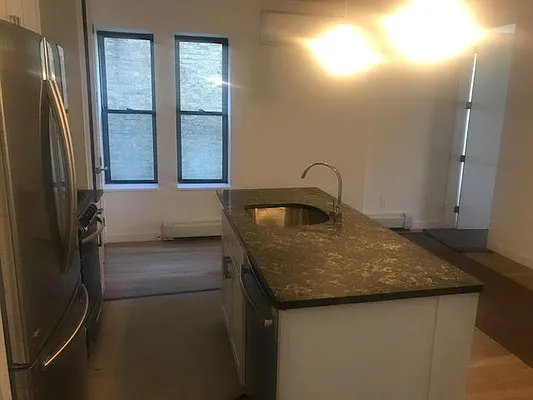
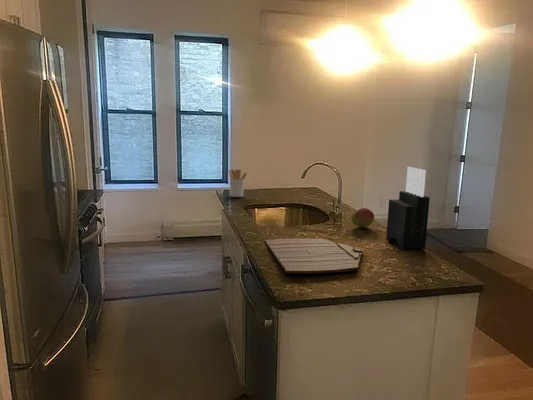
+ fruit (363, 217)
+ knife block (405, 206)
+ utensil holder (236, 182)
+ cutting board (319, 251)
